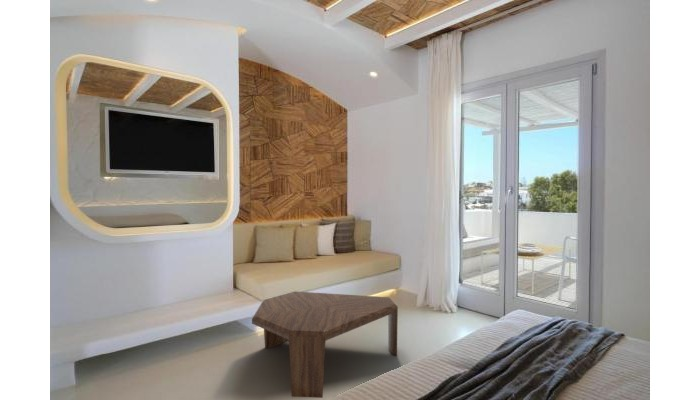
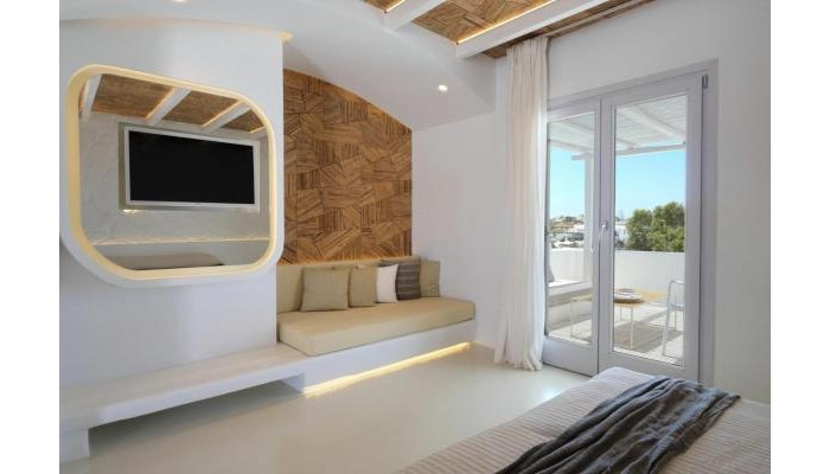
- coffee table (327, 331)
